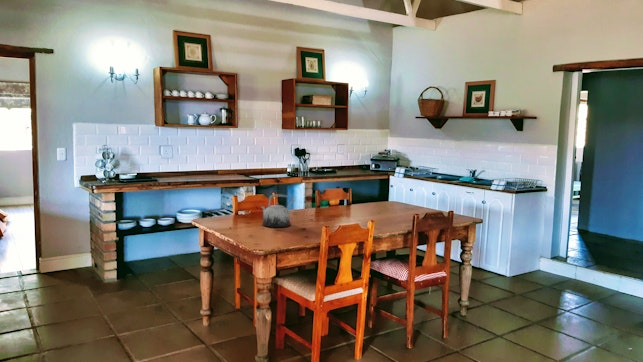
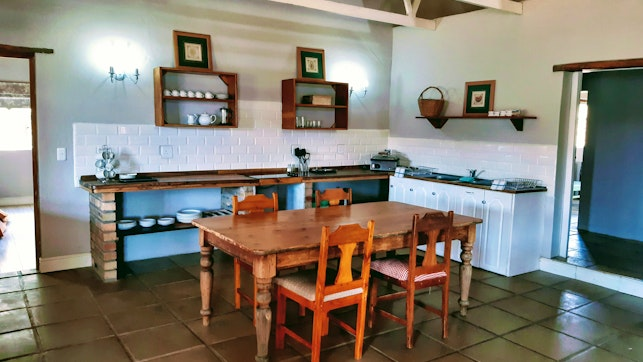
- teapot (274, 209)
